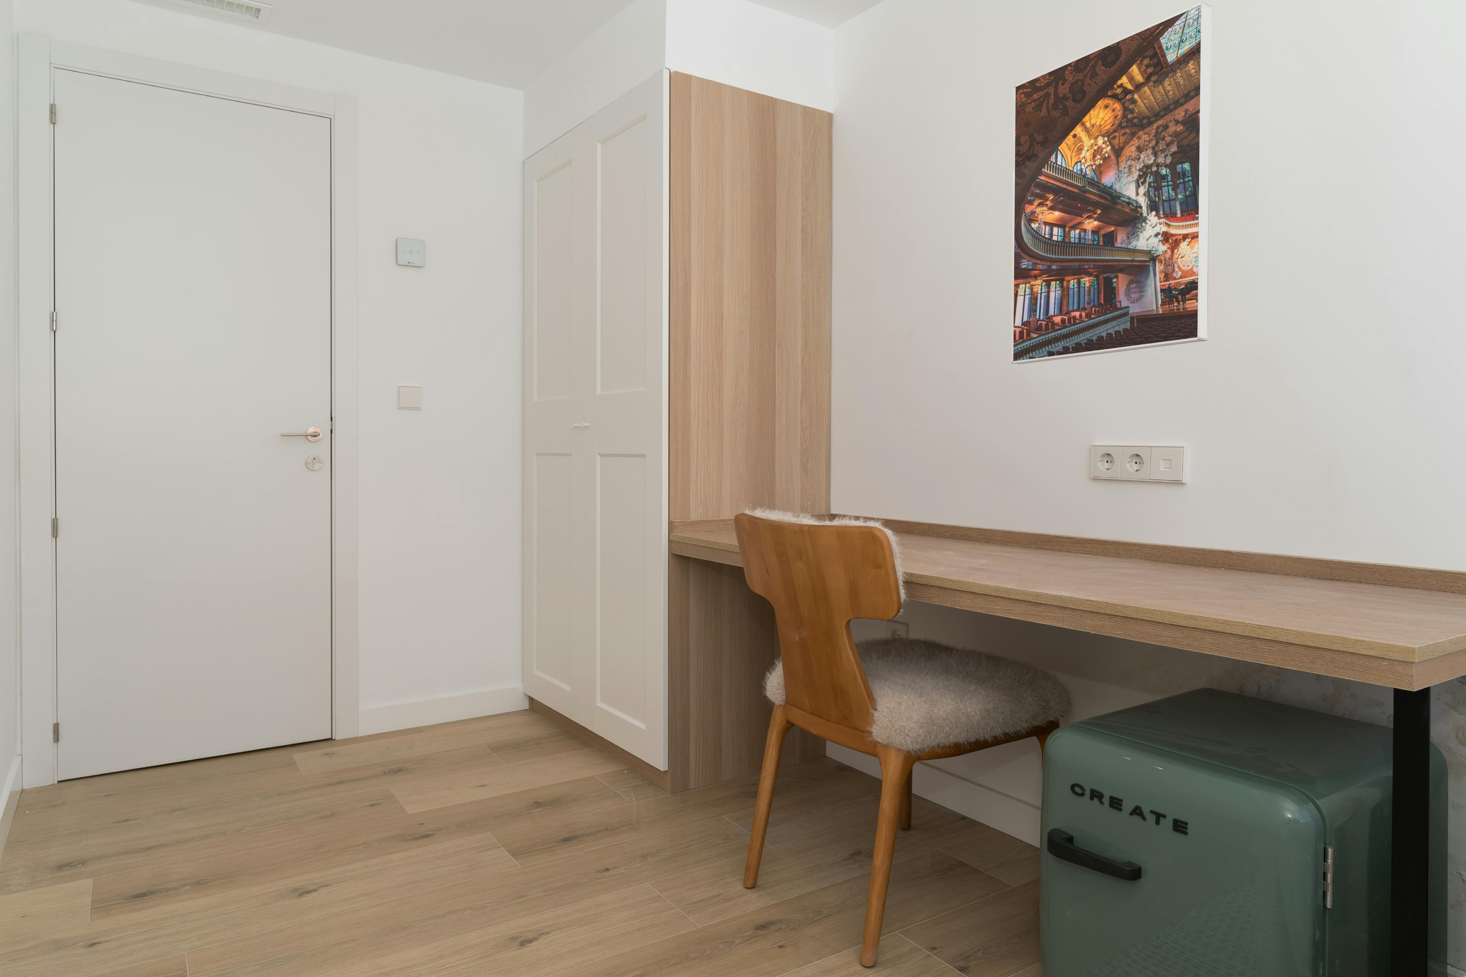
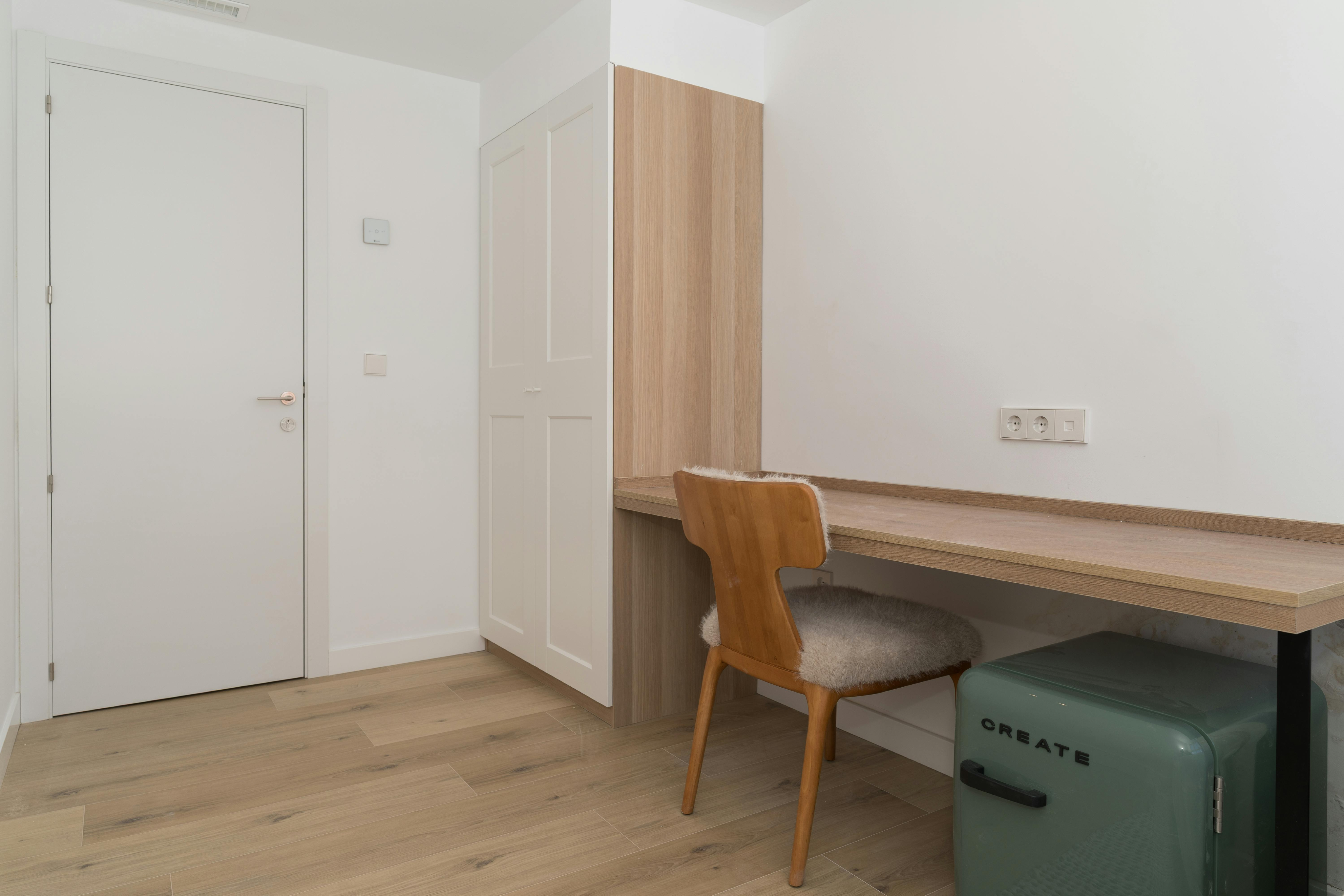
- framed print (1102, 202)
